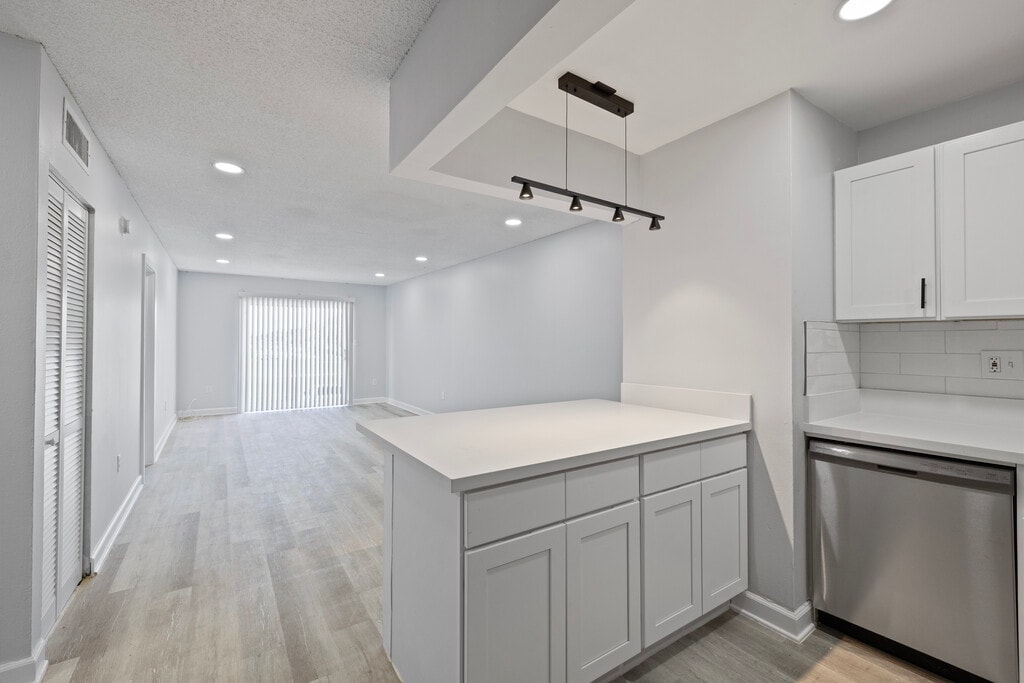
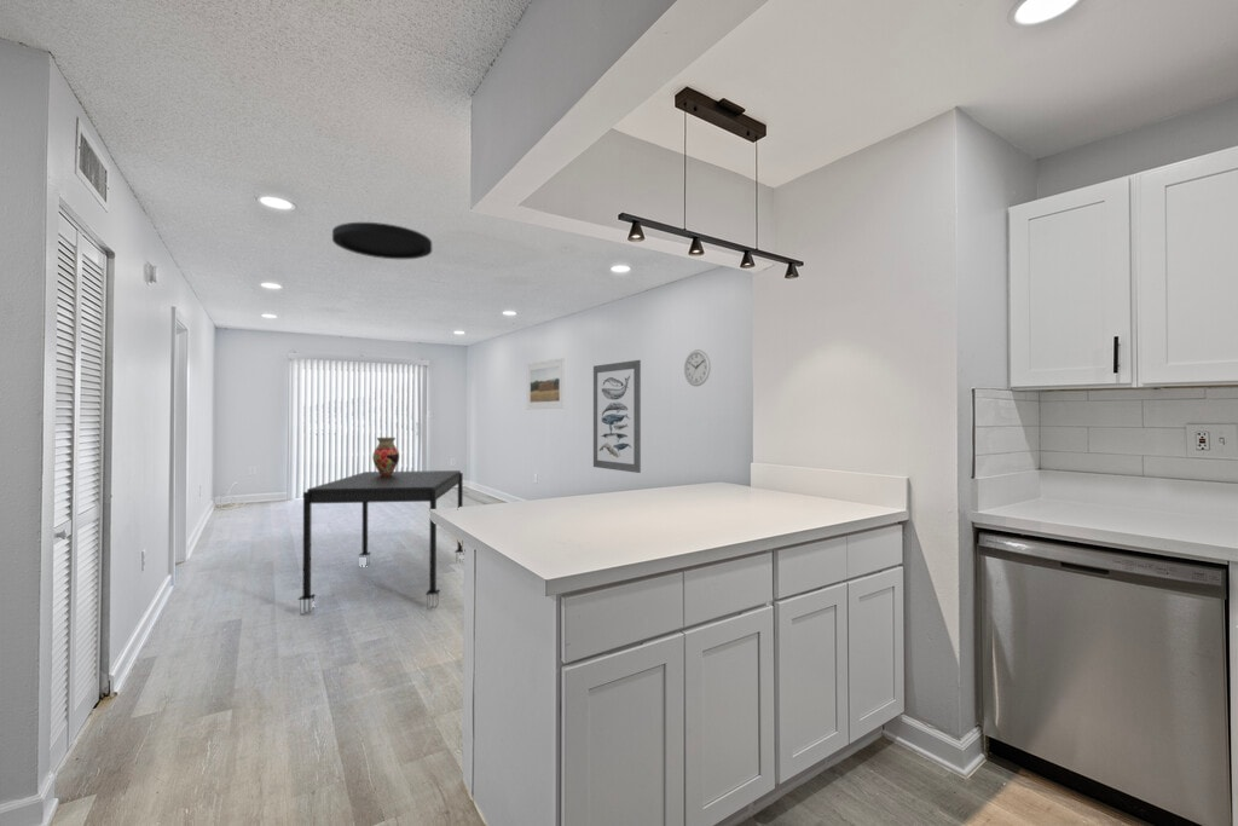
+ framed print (544, 385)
+ wall art (615, 416)
+ ceiling light (383, 242)
+ wall clock (696, 368)
+ dining table (366, 531)
+ vase (386, 456)
